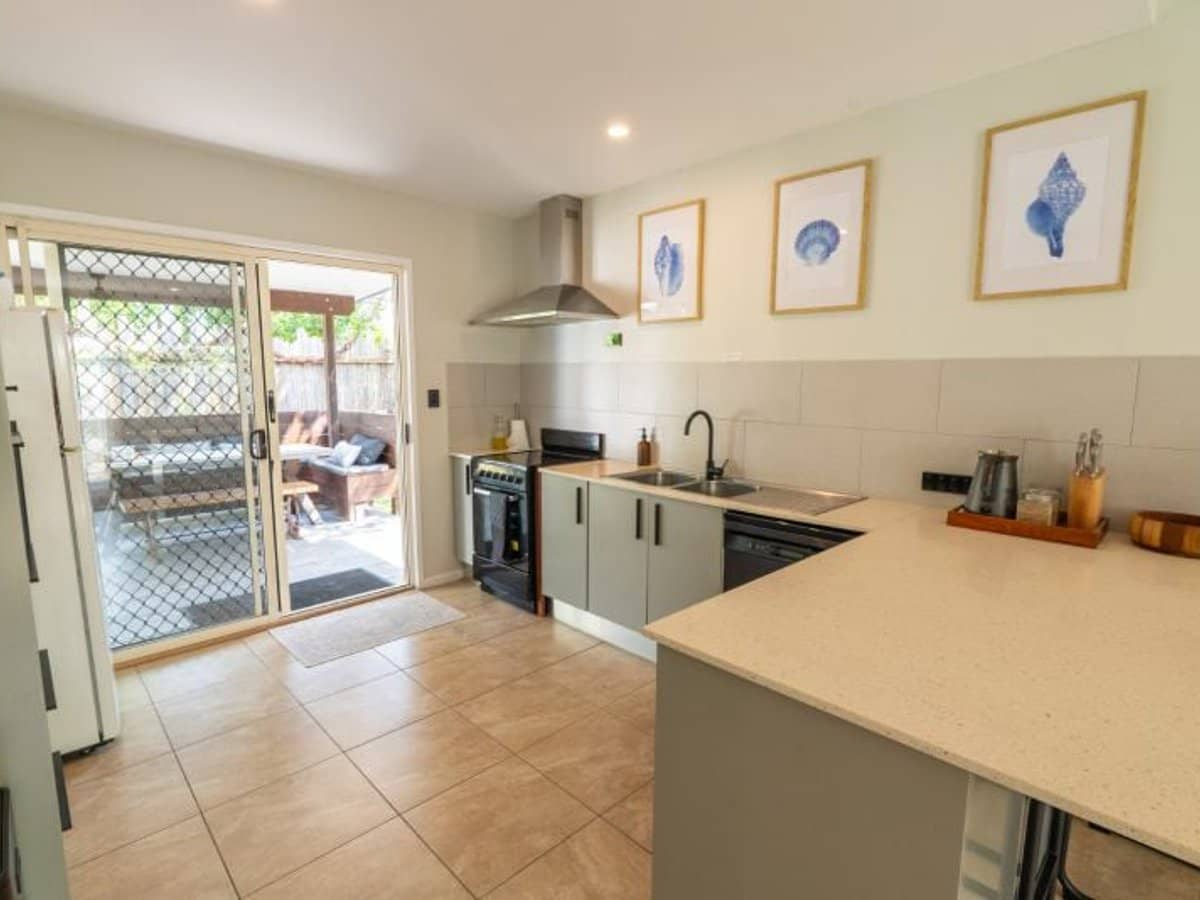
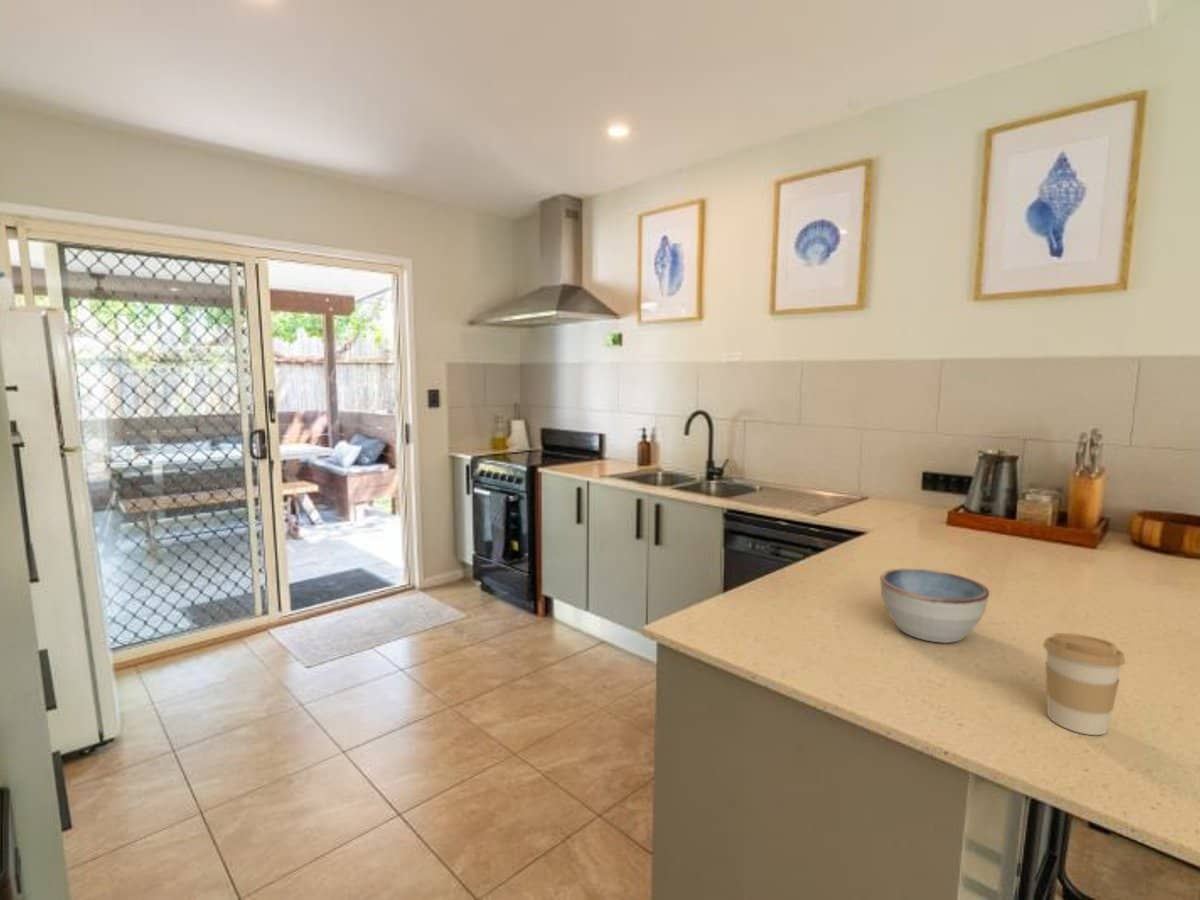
+ coffee cup (1080, 679)
+ bowl (931, 607)
